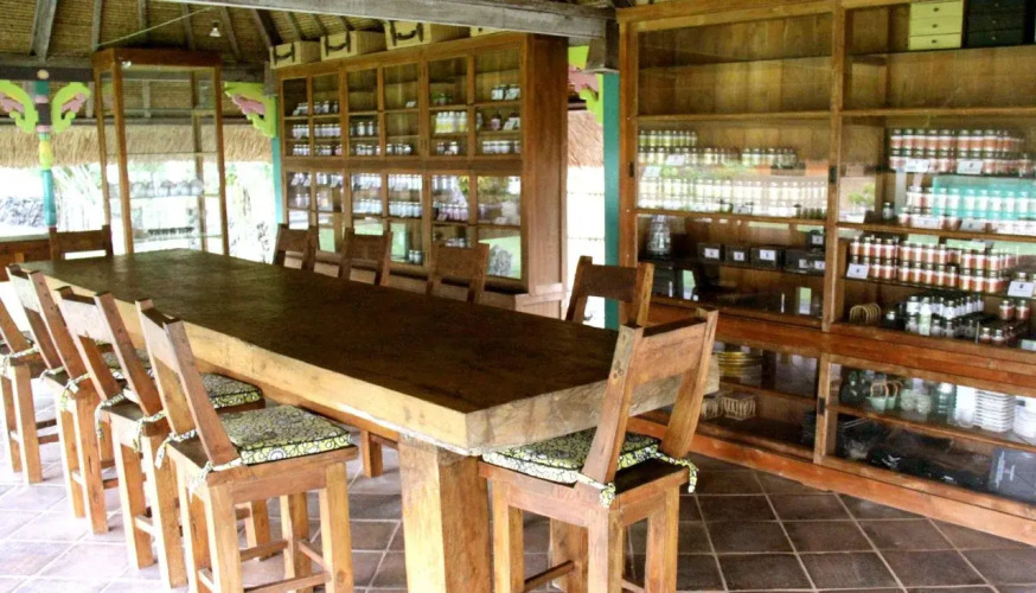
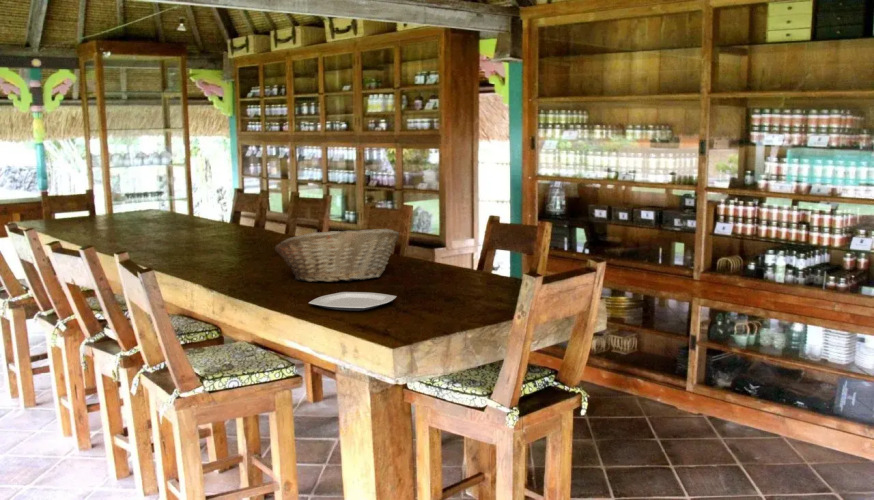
+ fruit basket (338, 252)
+ plate (353, 302)
